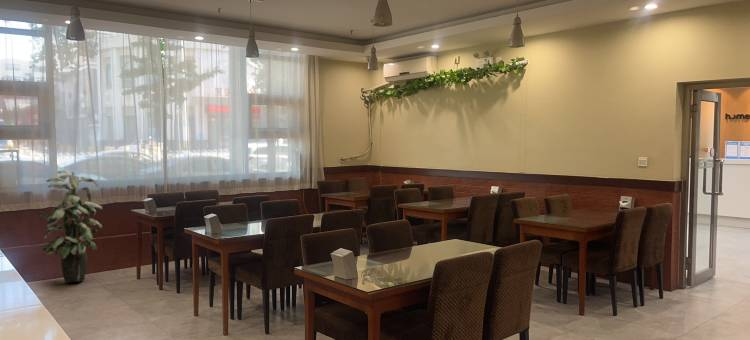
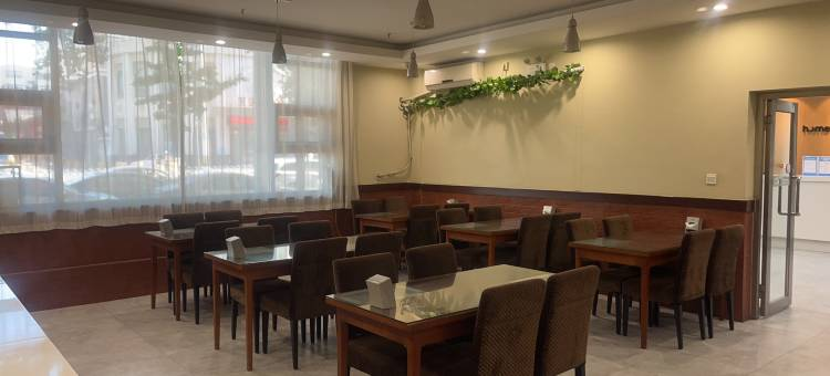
- indoor plant (70, 225)
